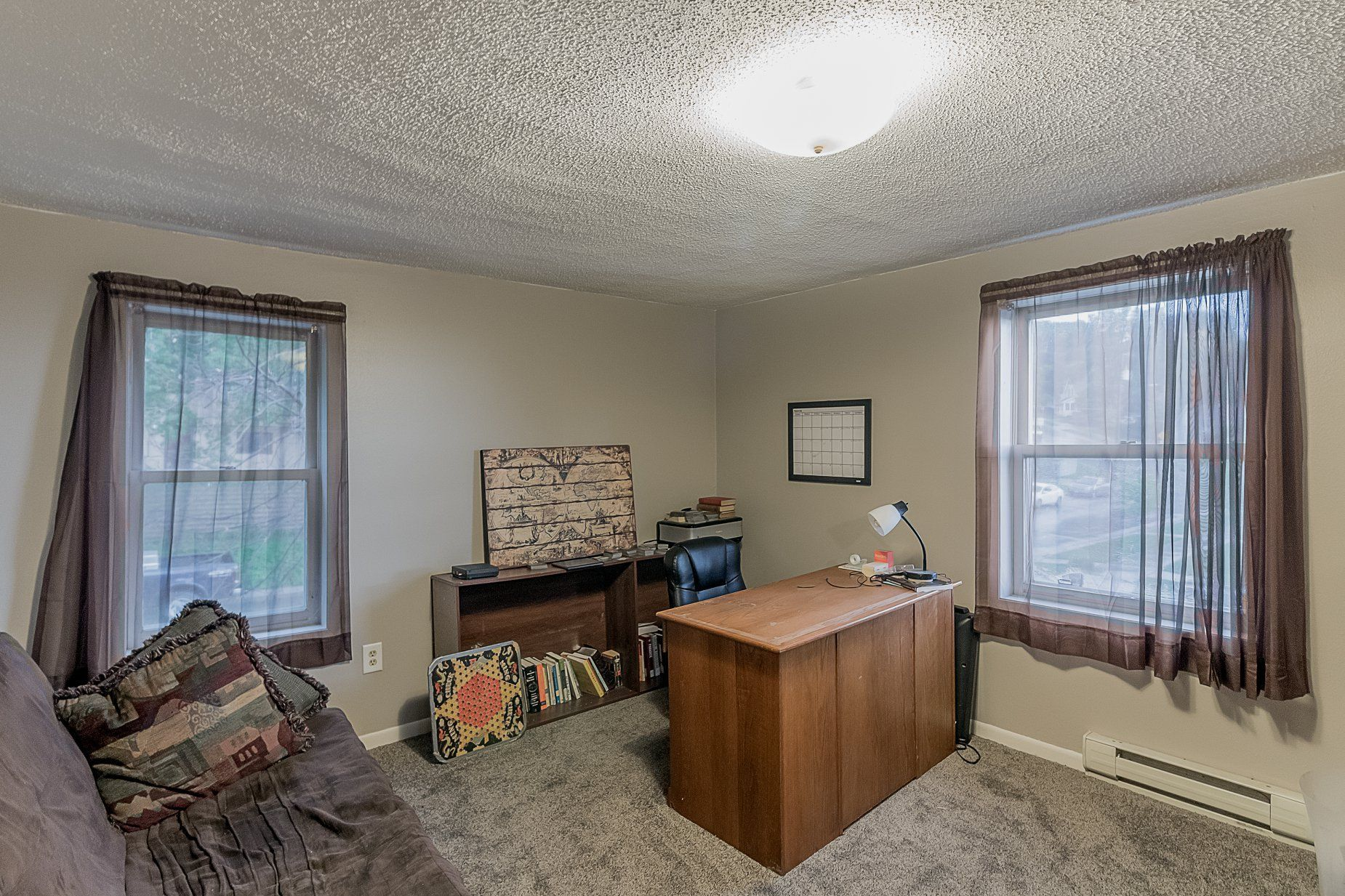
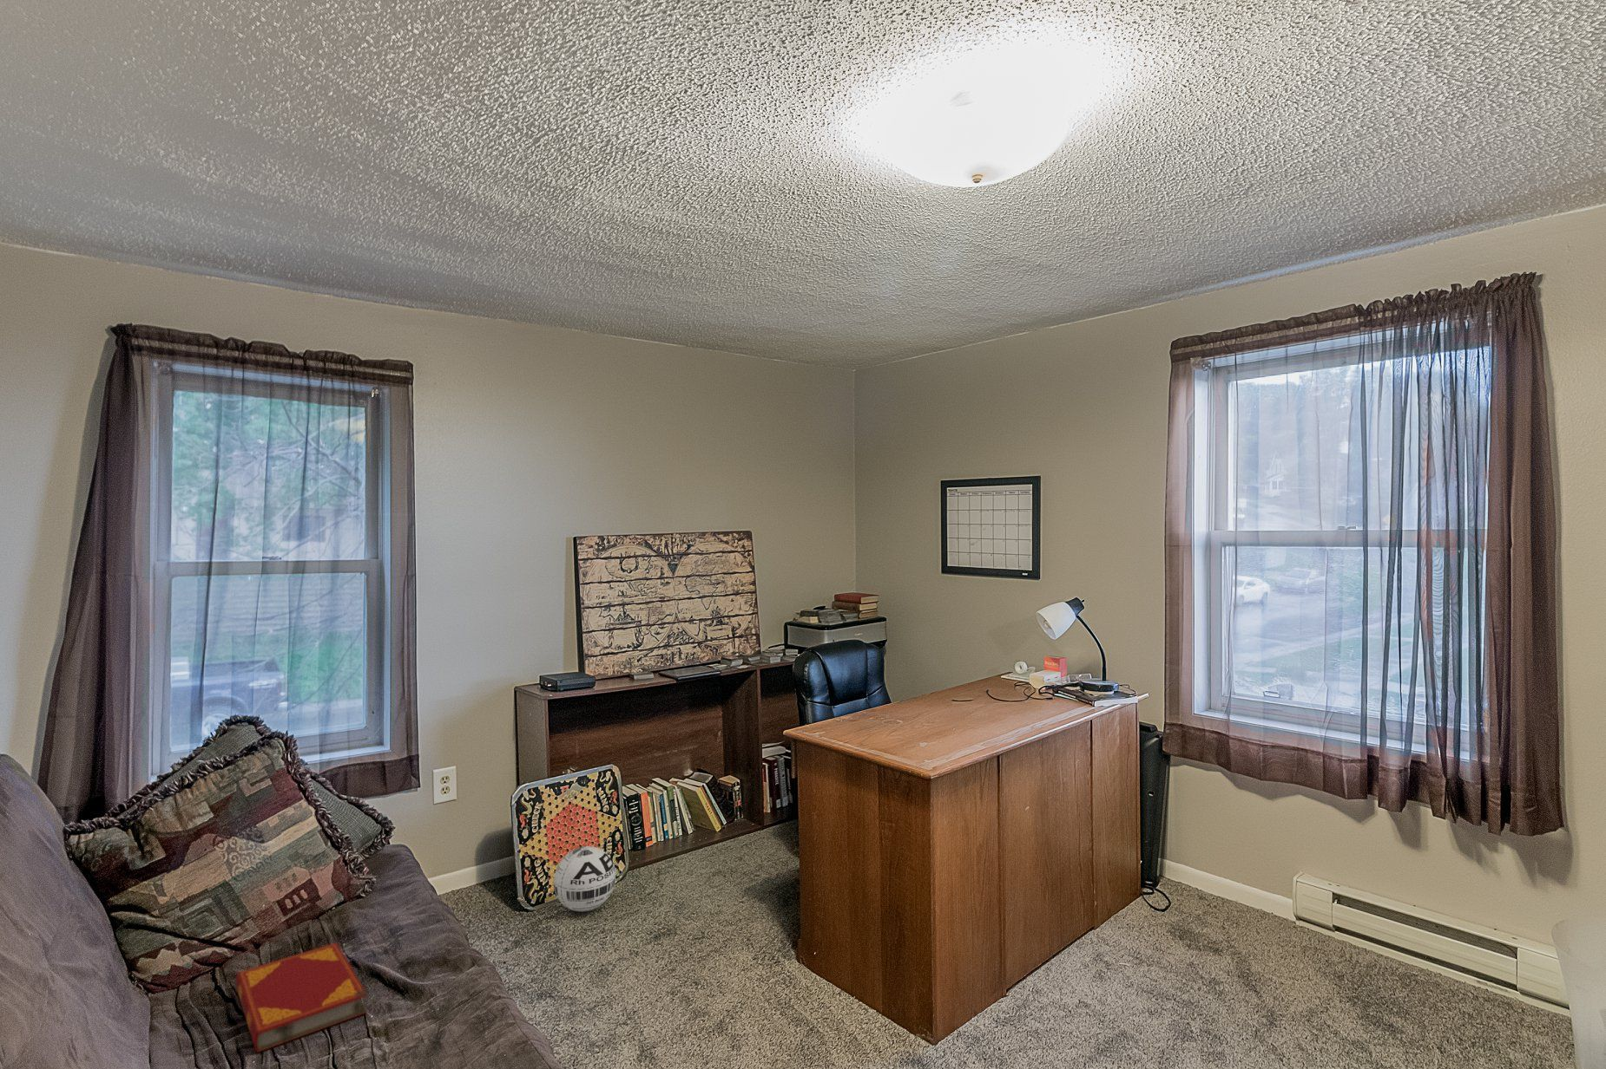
+ ball (584, 878)
+ hardback book (300, 991)
